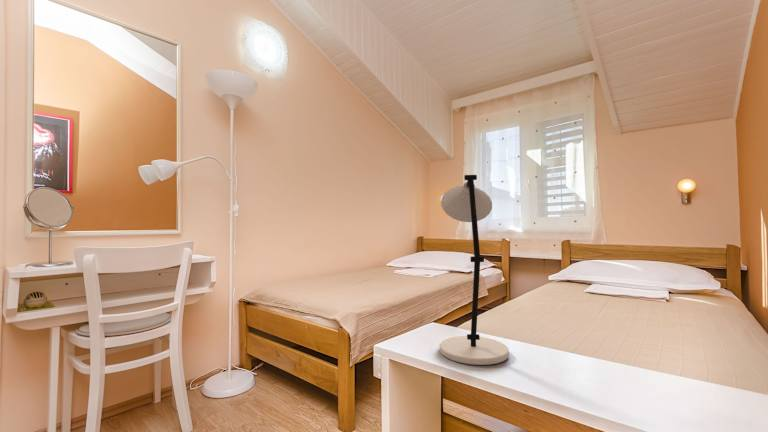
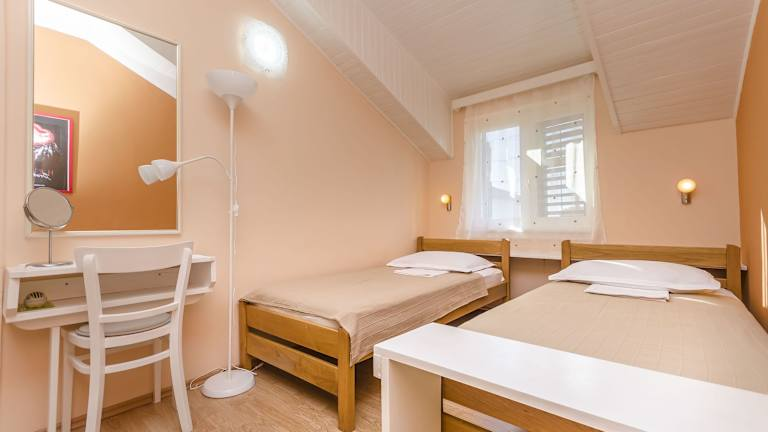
- desk lamp (471, 261)
